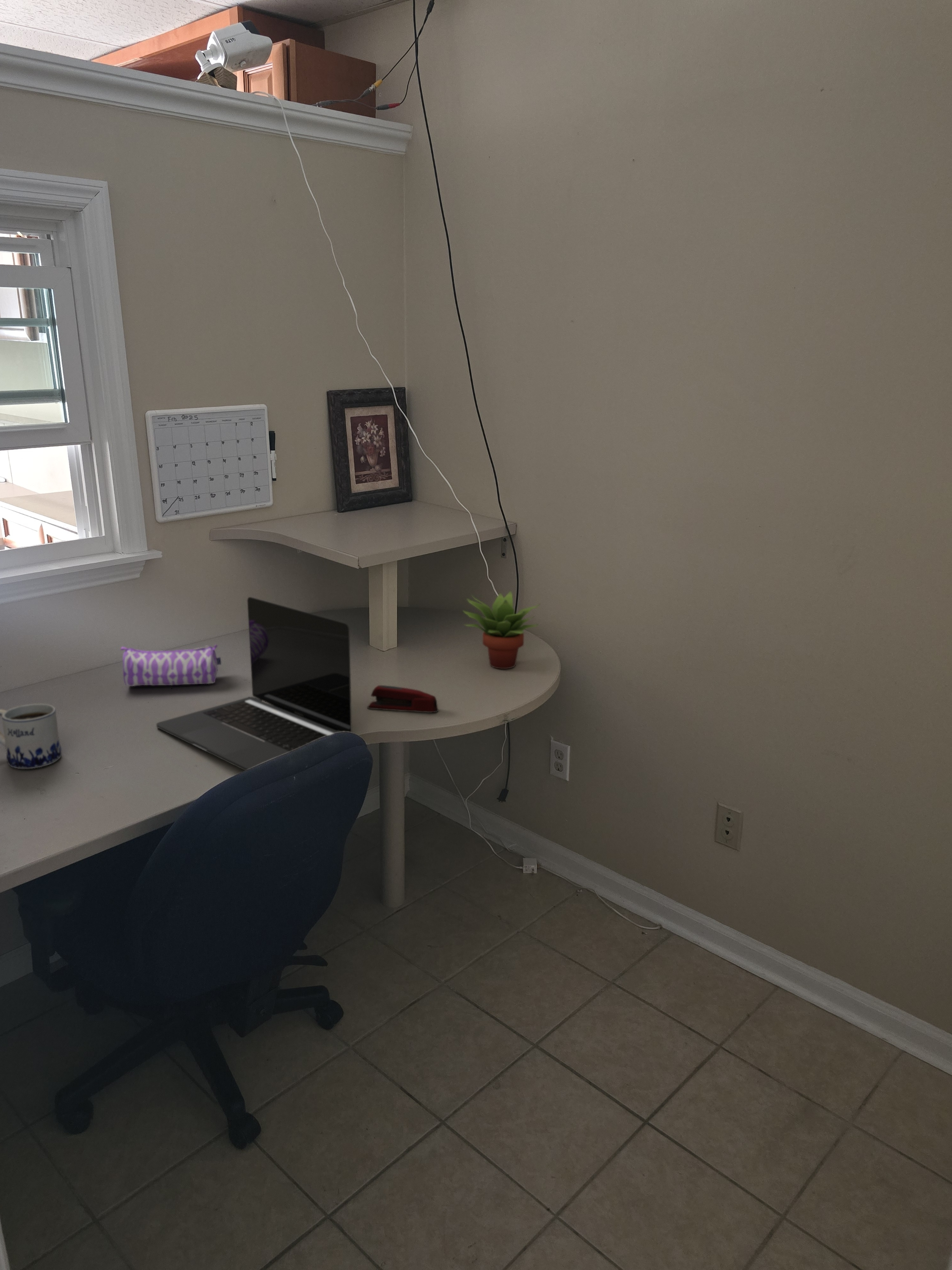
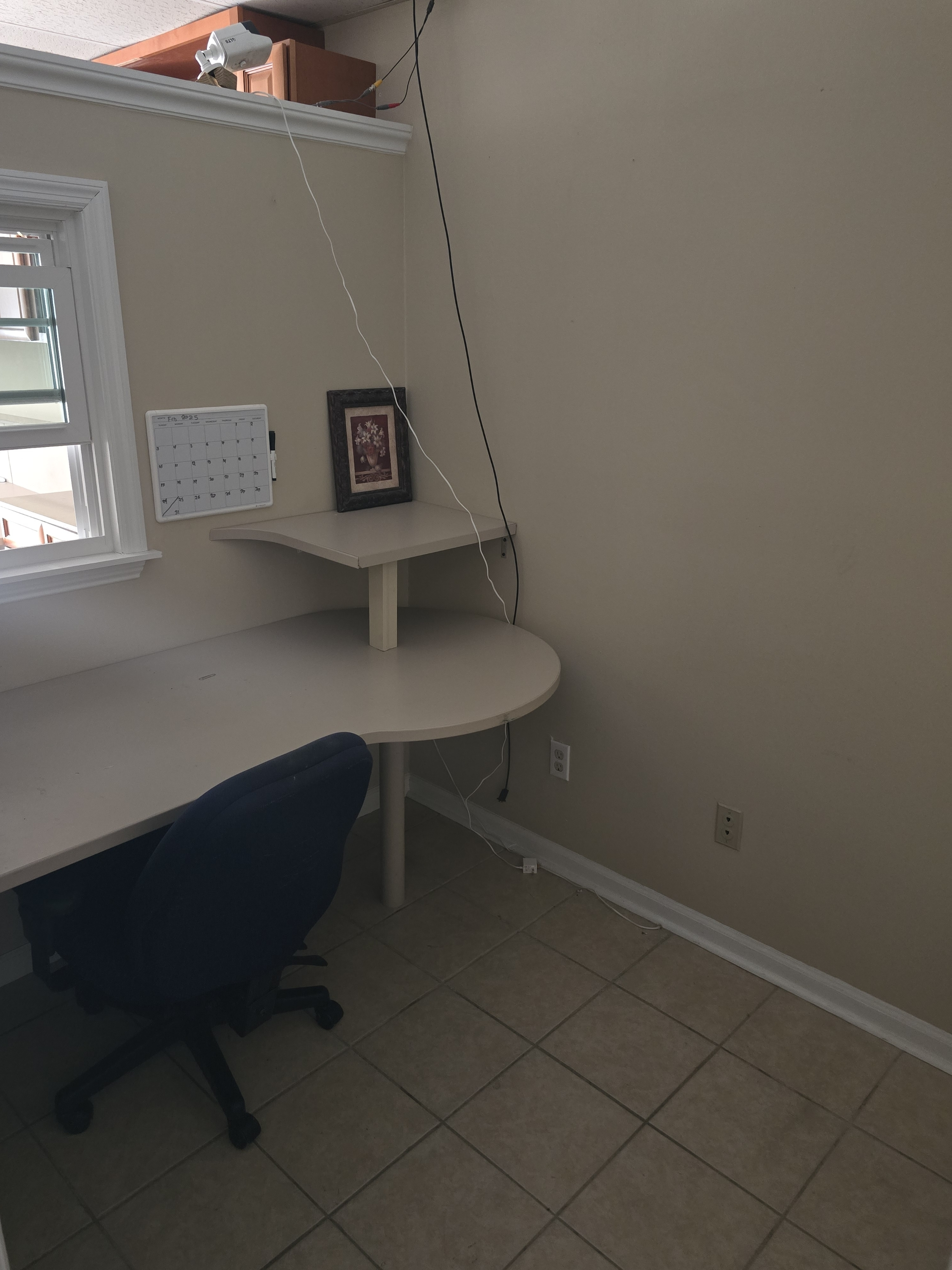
- pencil case (171, 665)
- mug (25, 735)
- laptop (251, 677)
- stapler (403, 698)
- succulent plant (500, 629)
